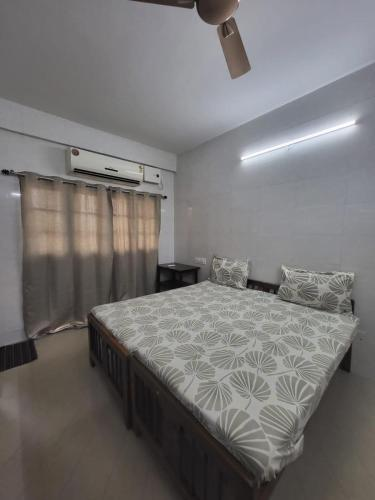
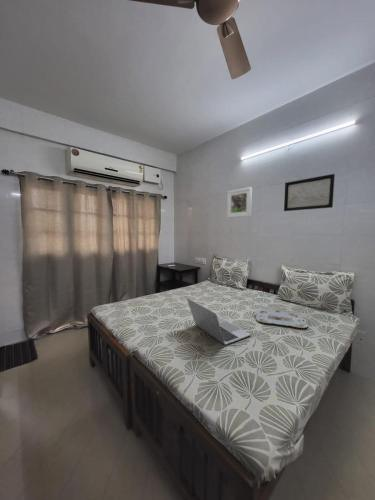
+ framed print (238, 203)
+ wall art (307, 194)
+ laptop (217, 317)
+ serving tray (279, 317)
